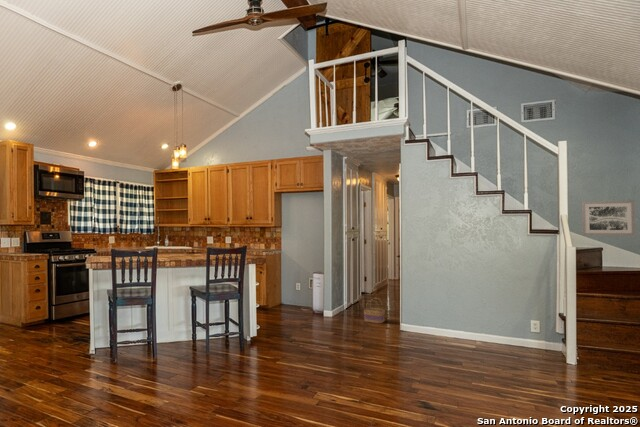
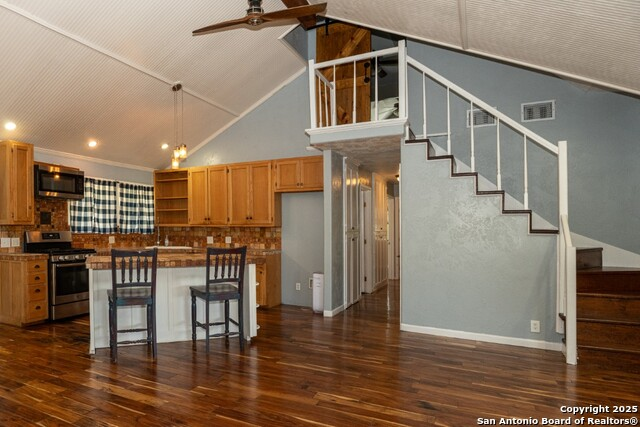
- basket (374, 310)
- wall art (607, 218)
